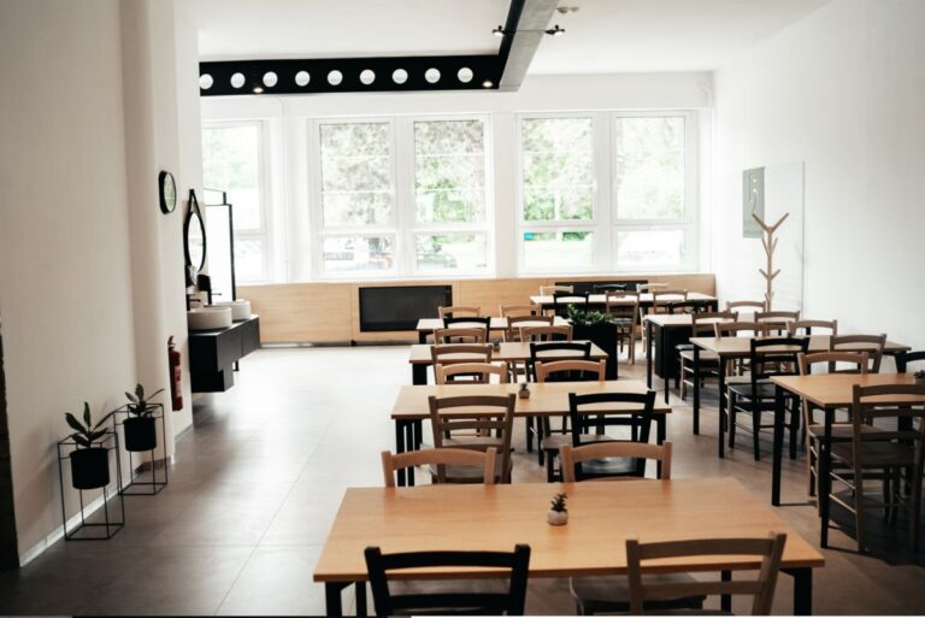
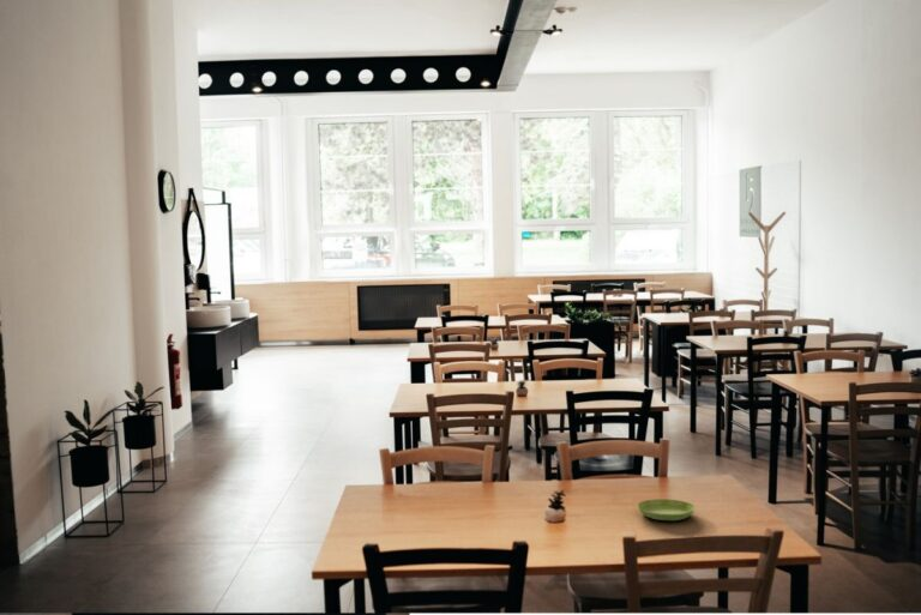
+ saucer (666, 510)
